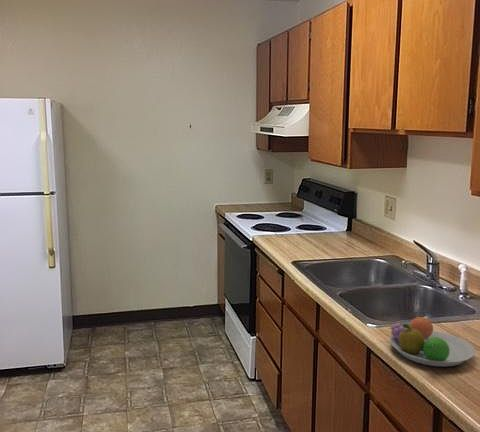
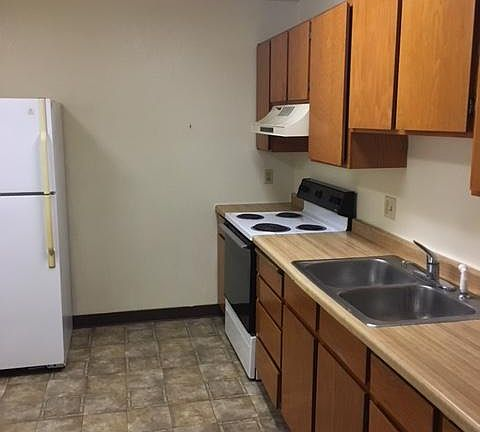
- fruit bowl (430, 338)
